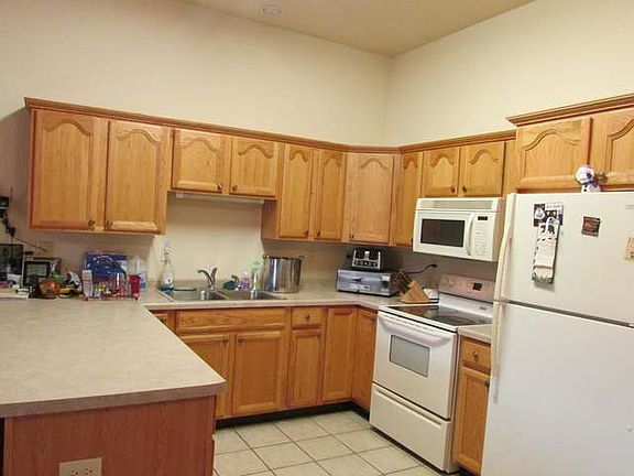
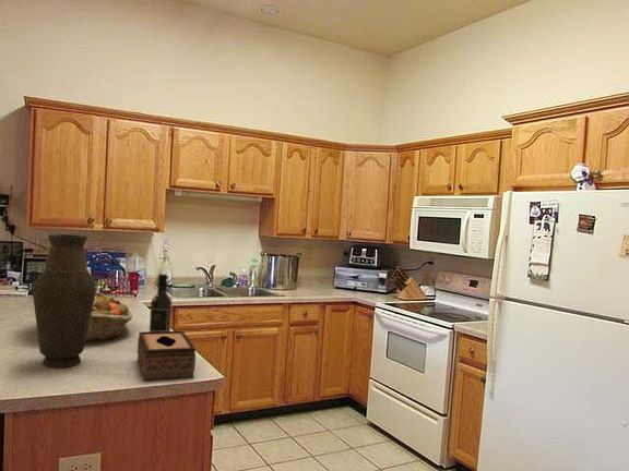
+ fruit basket (92, 309)
+ wine bottle (161, 311)
+ tissue box (165, 353)
+ vase (64, 299)
